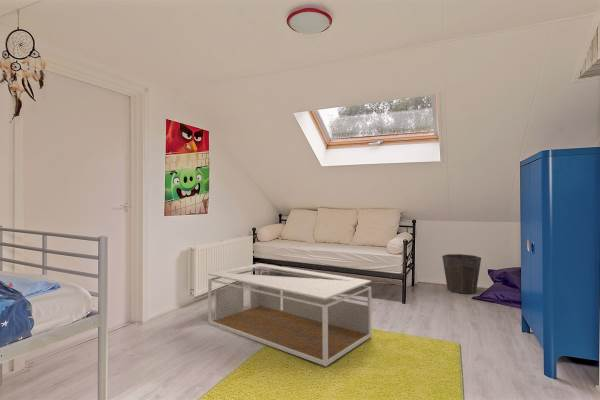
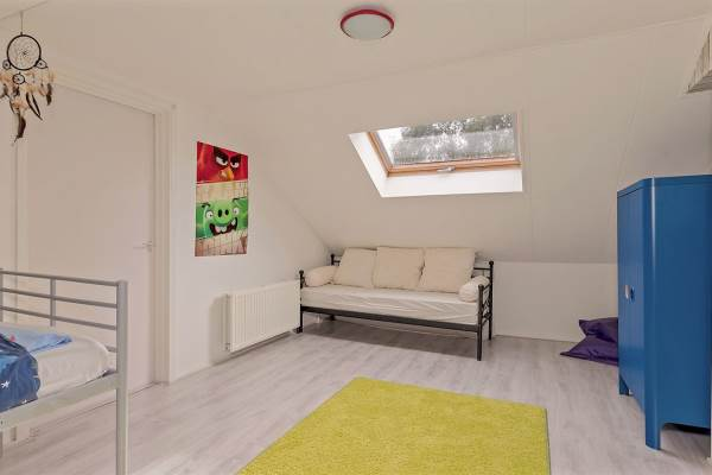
- coffee table (285, 303)
- waste bin (461, 273)
